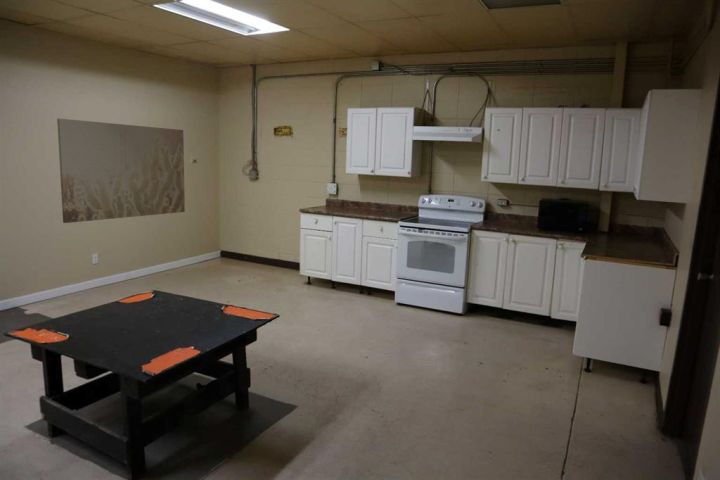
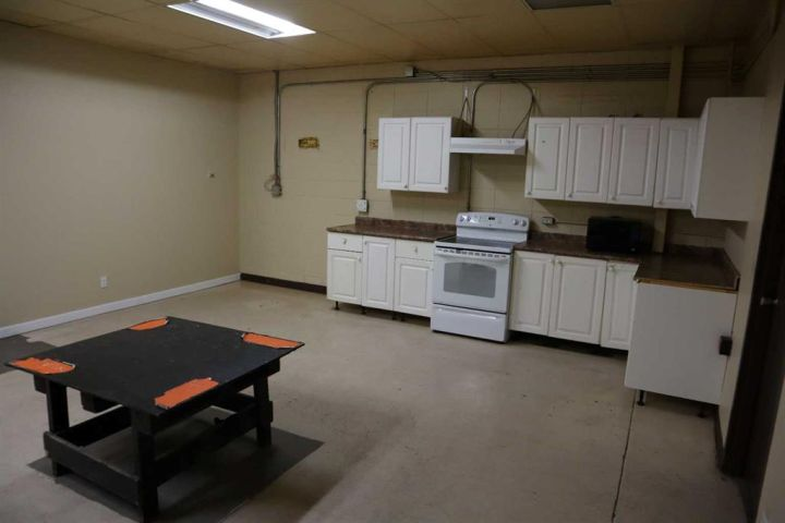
- wall art (129, 171)
